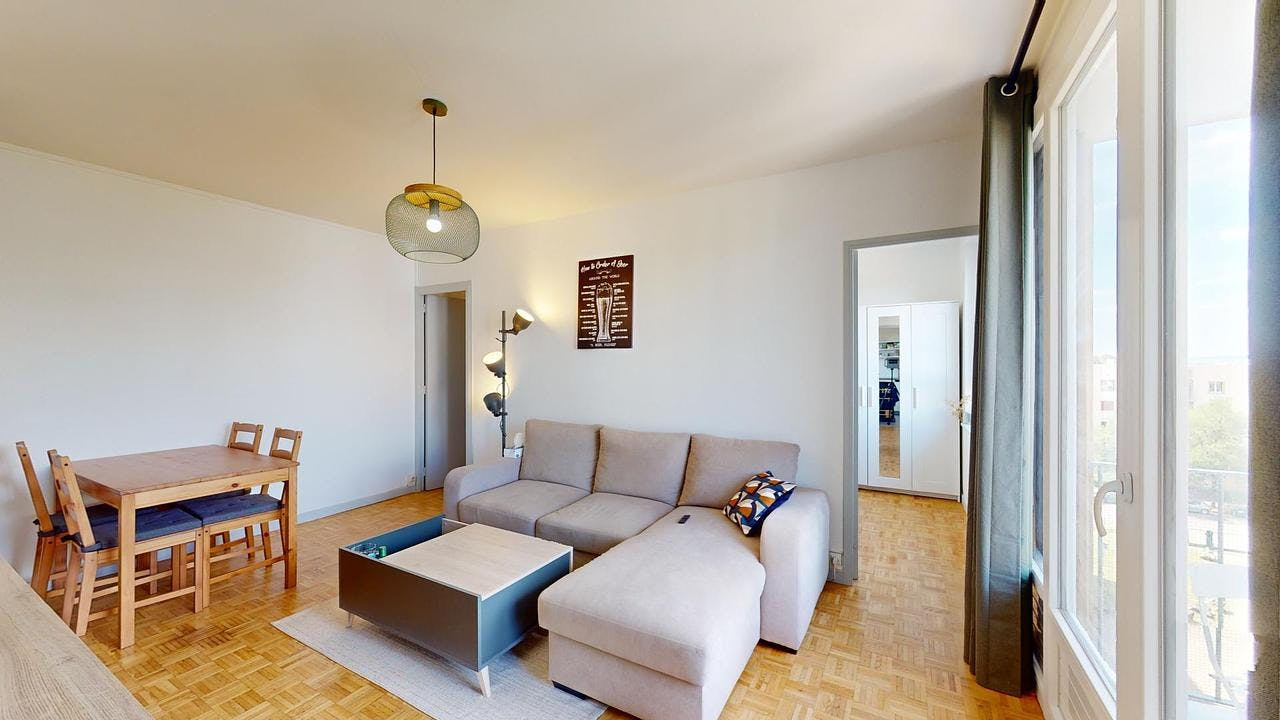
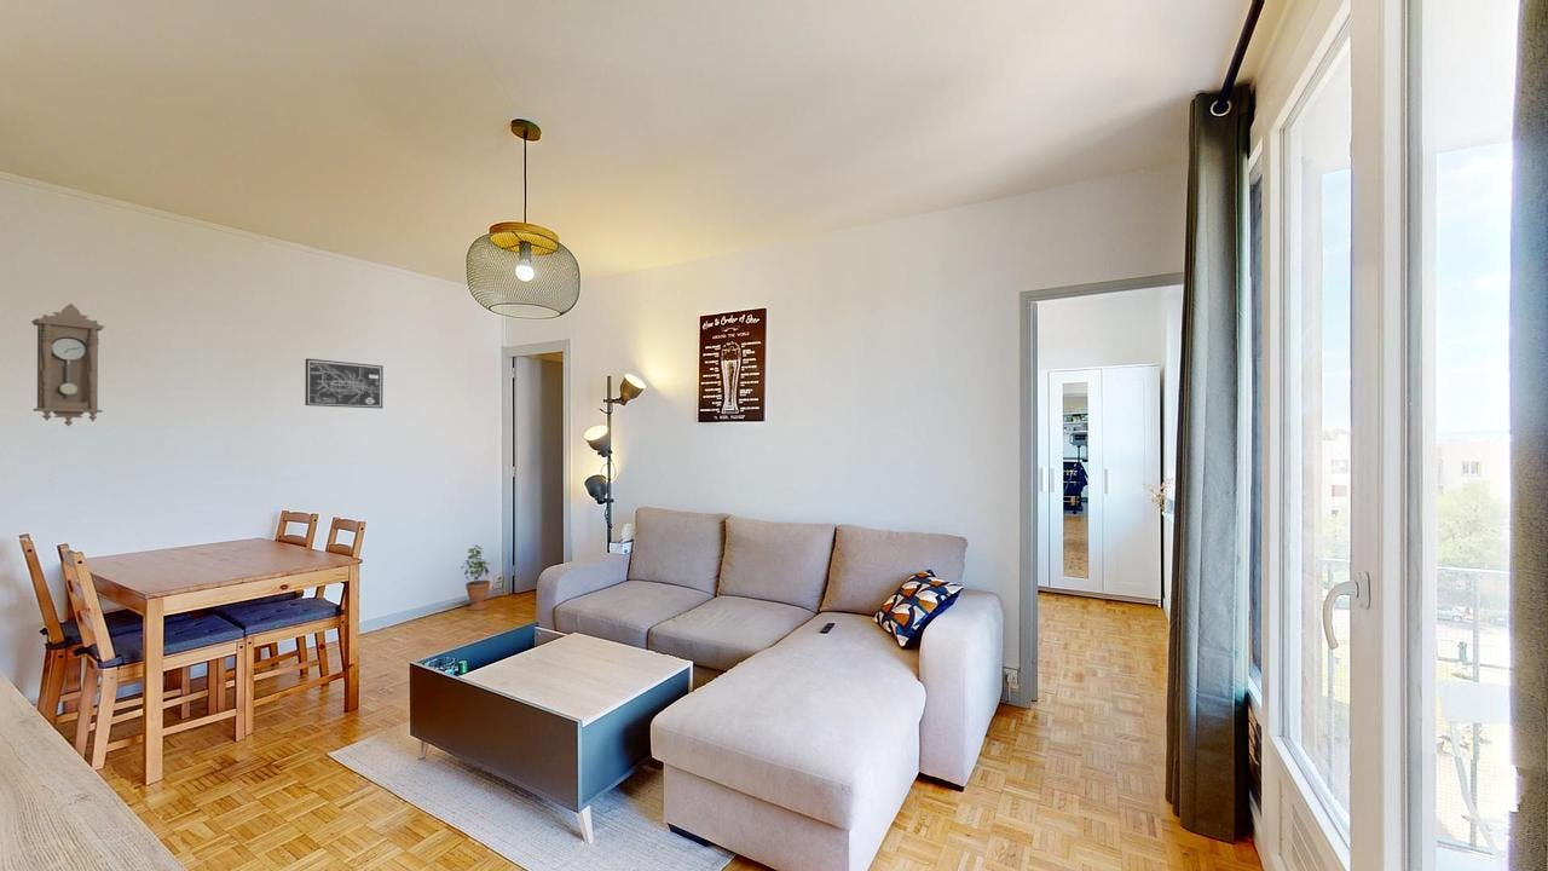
+ wall art (346, 385)
+ potted plant (474, 576)
+ pendulum clock (68, 365)
